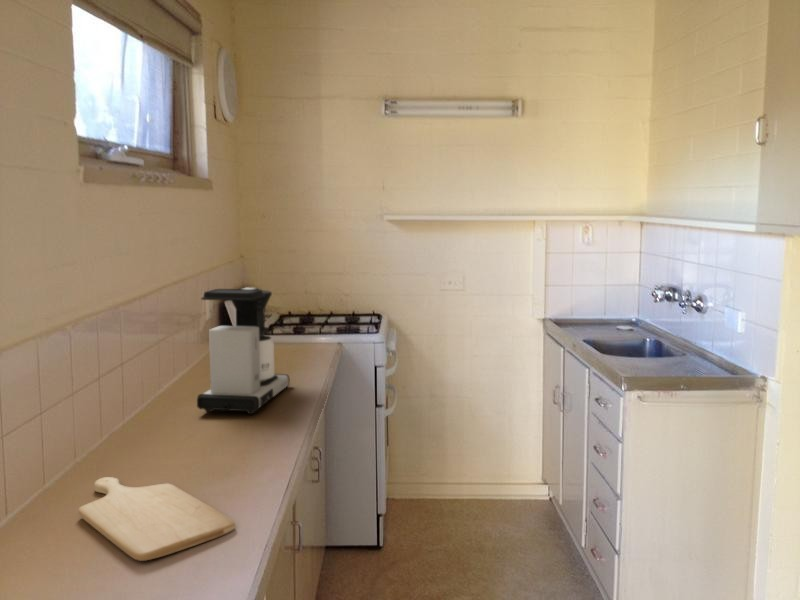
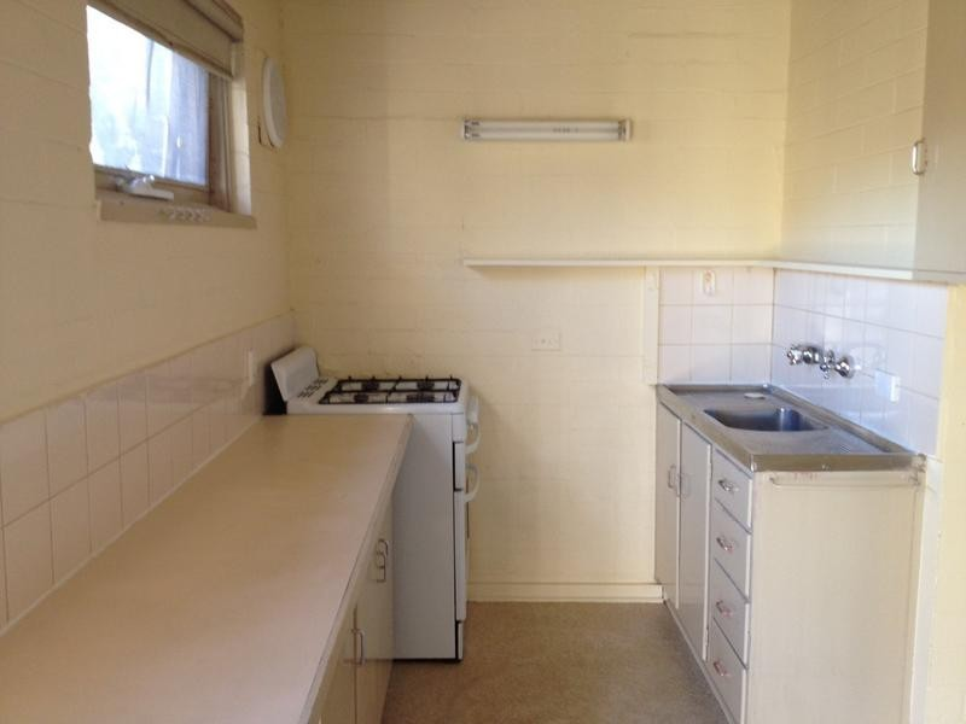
- chopping board (142, 509)
- coffee maker (245, 344)
